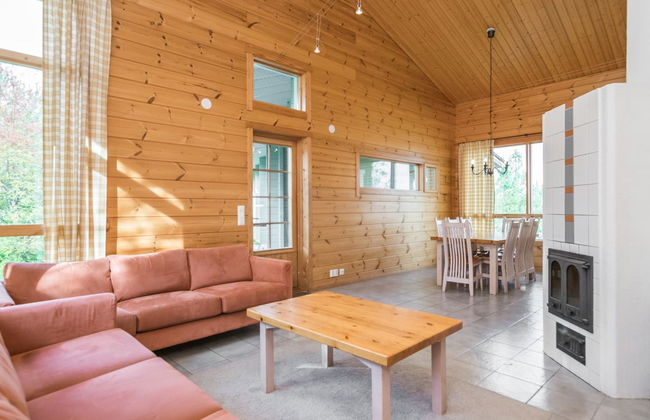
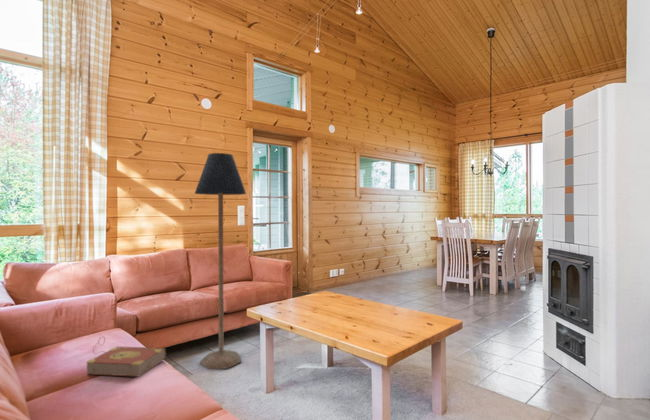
+ floor lamp (221, 257)
+ book (128, 352)
